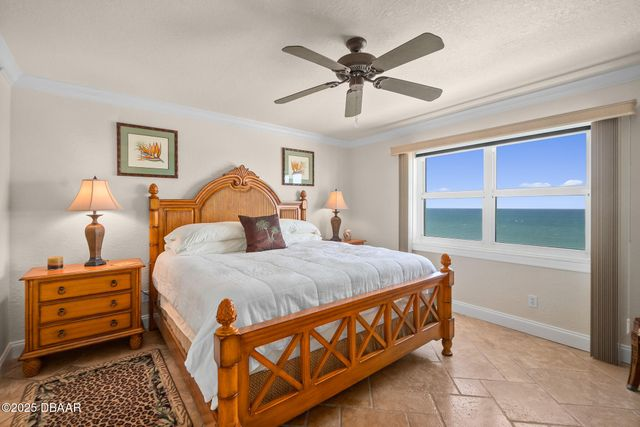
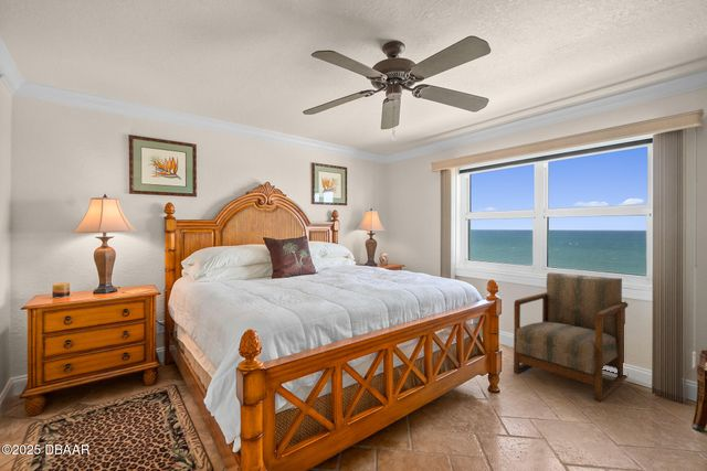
+ armchair (569, 325)
